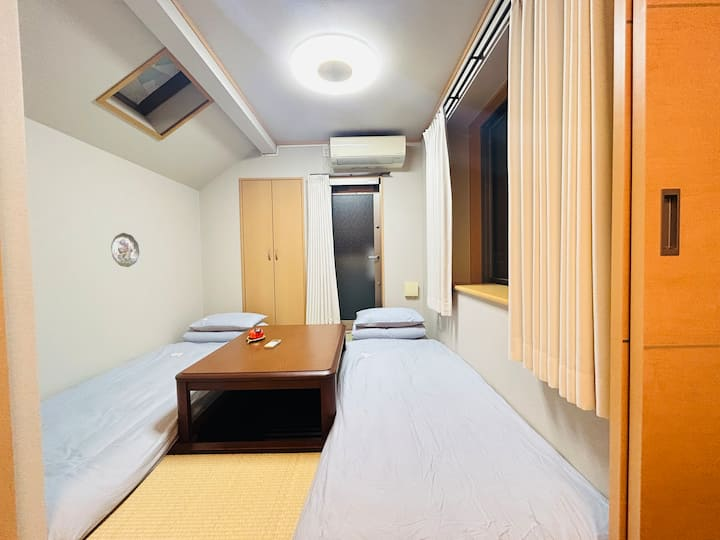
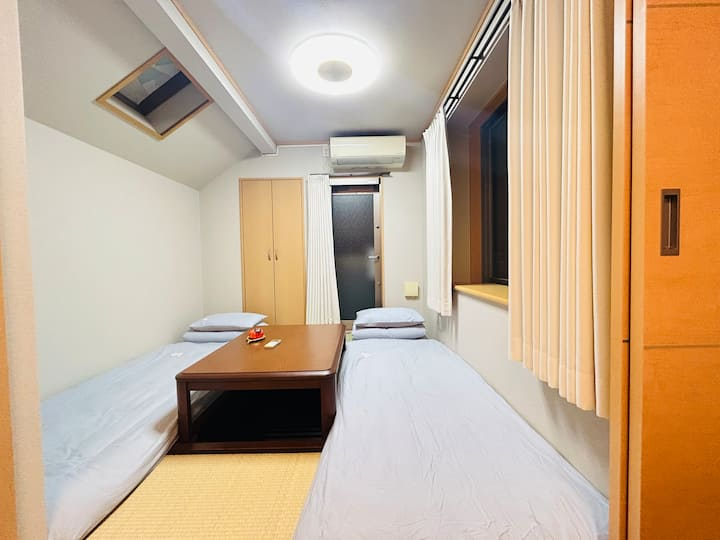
- decorative plate (124, 250)
